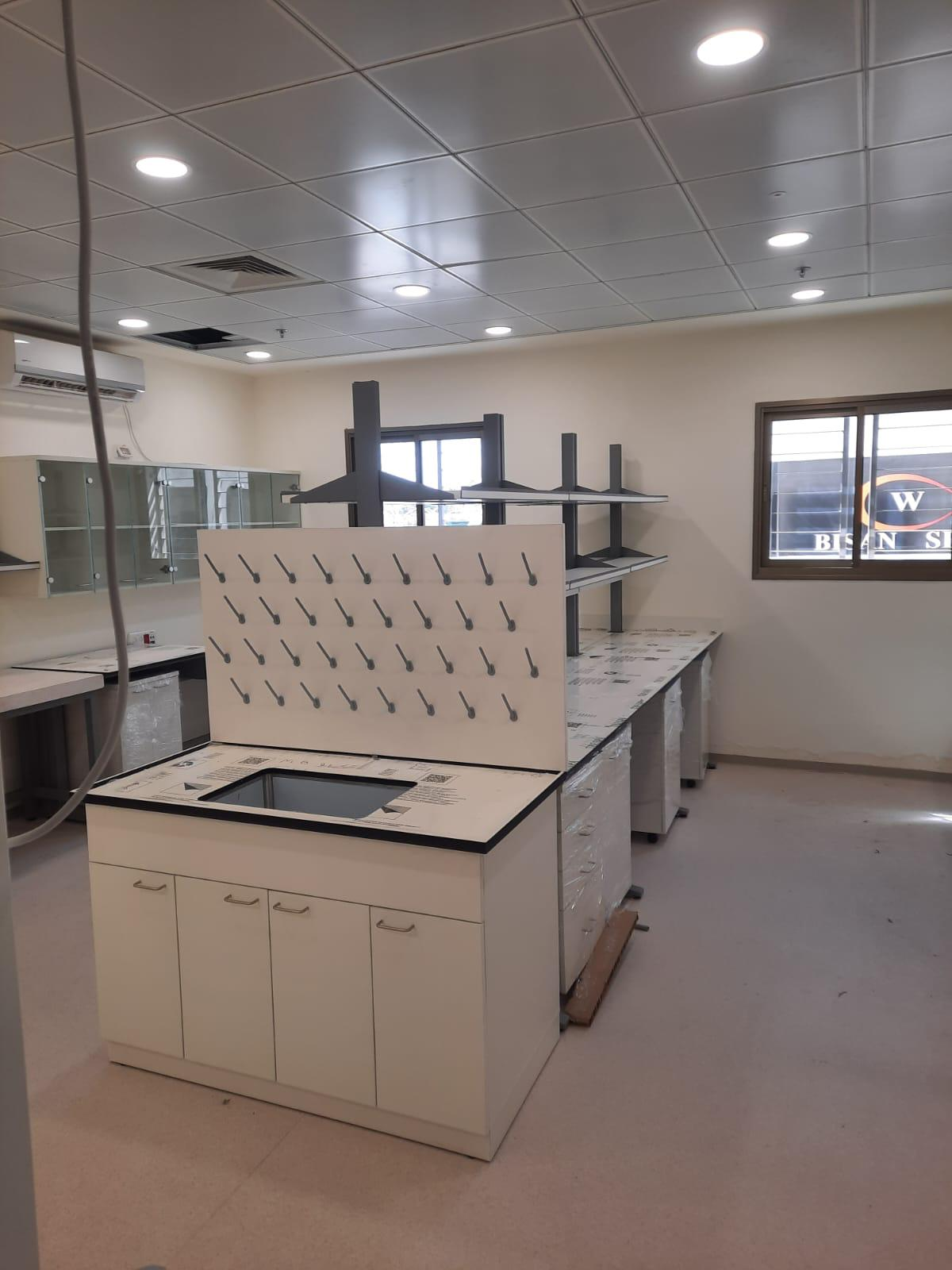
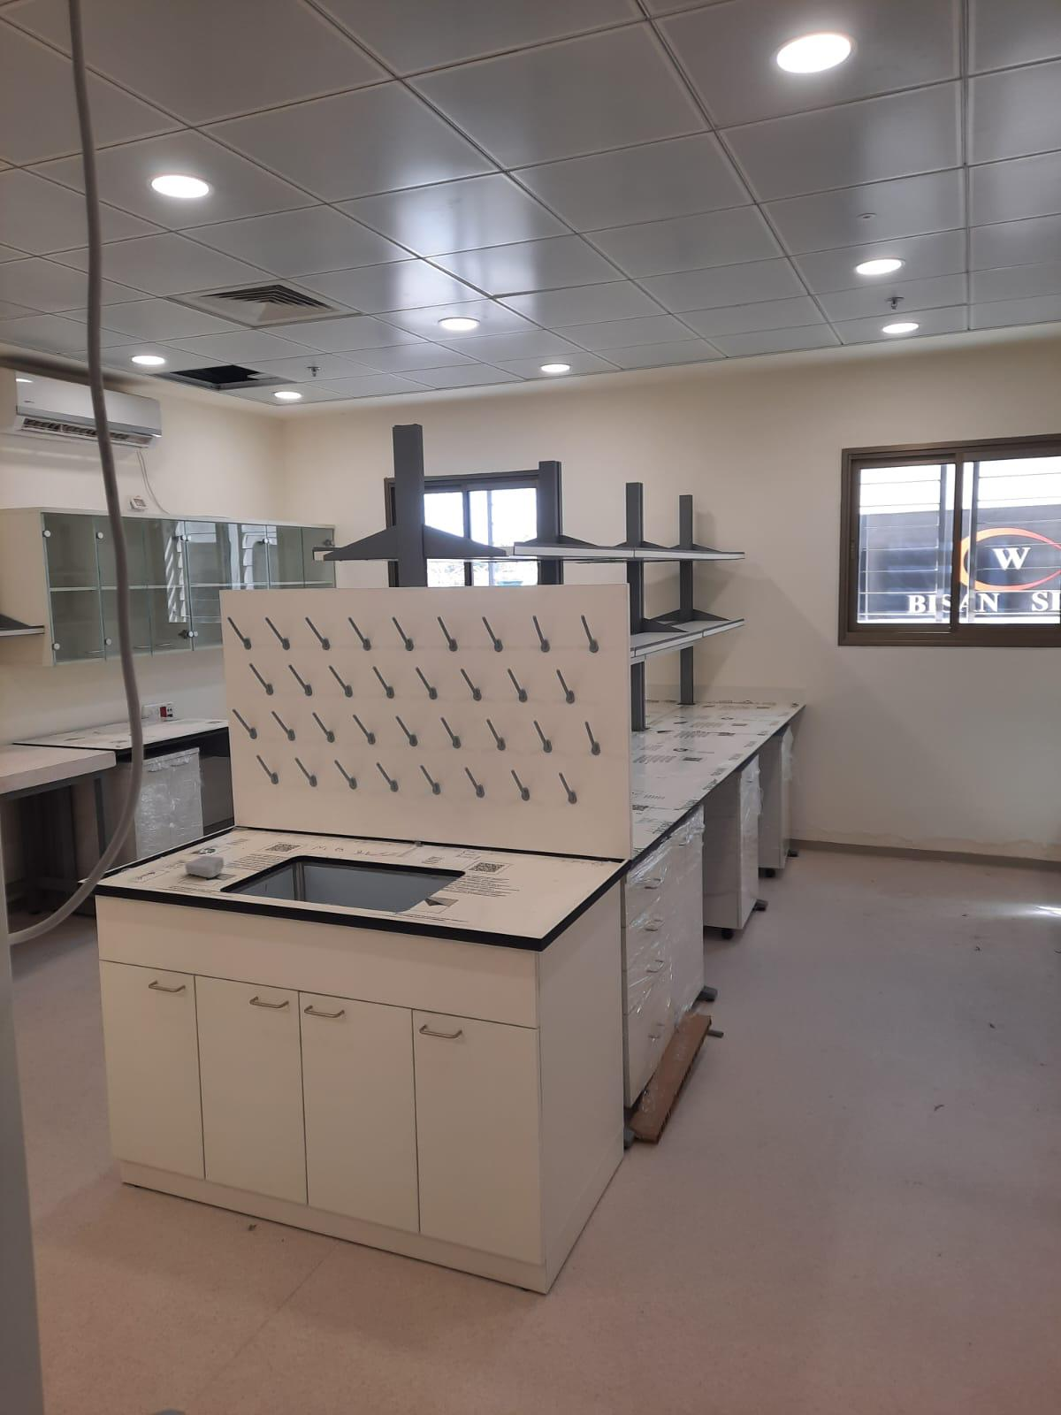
+ soap bar (204, 865)
